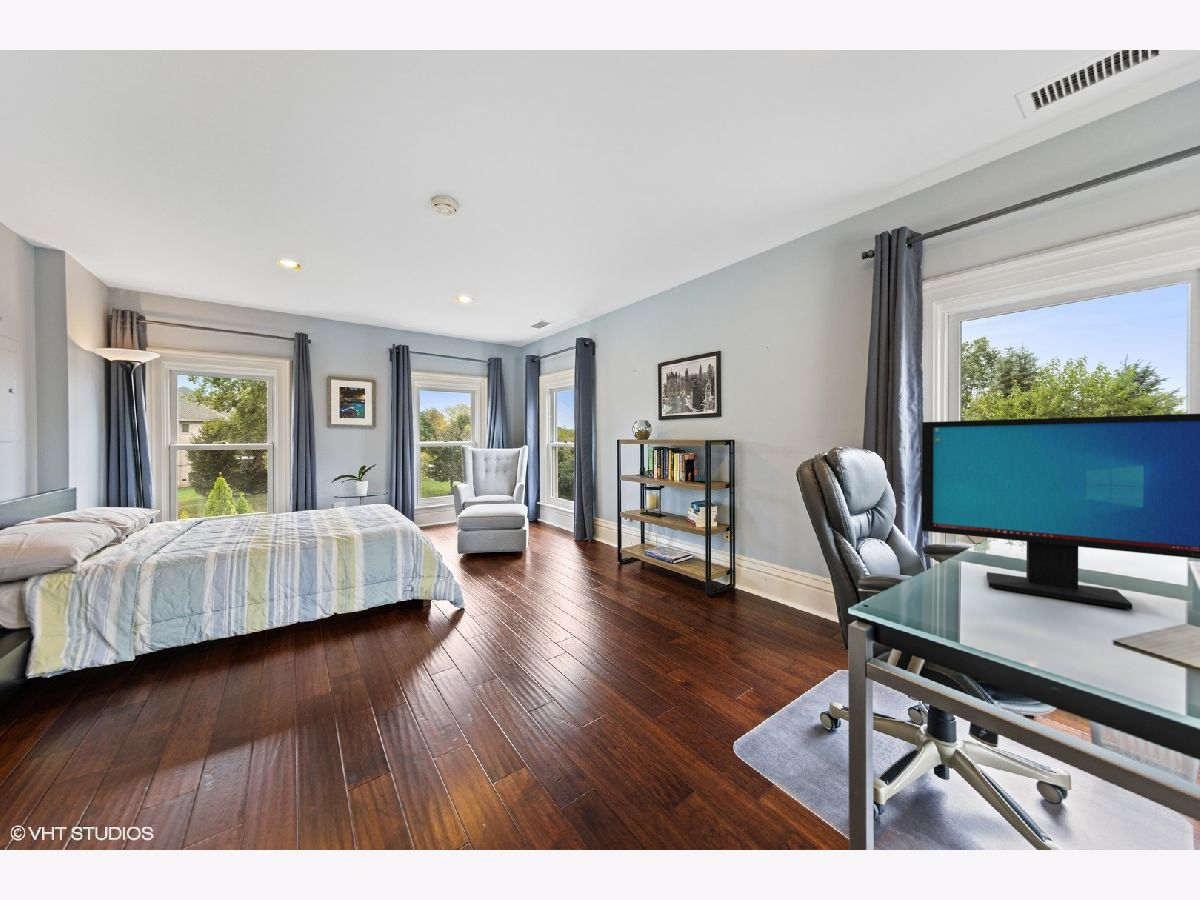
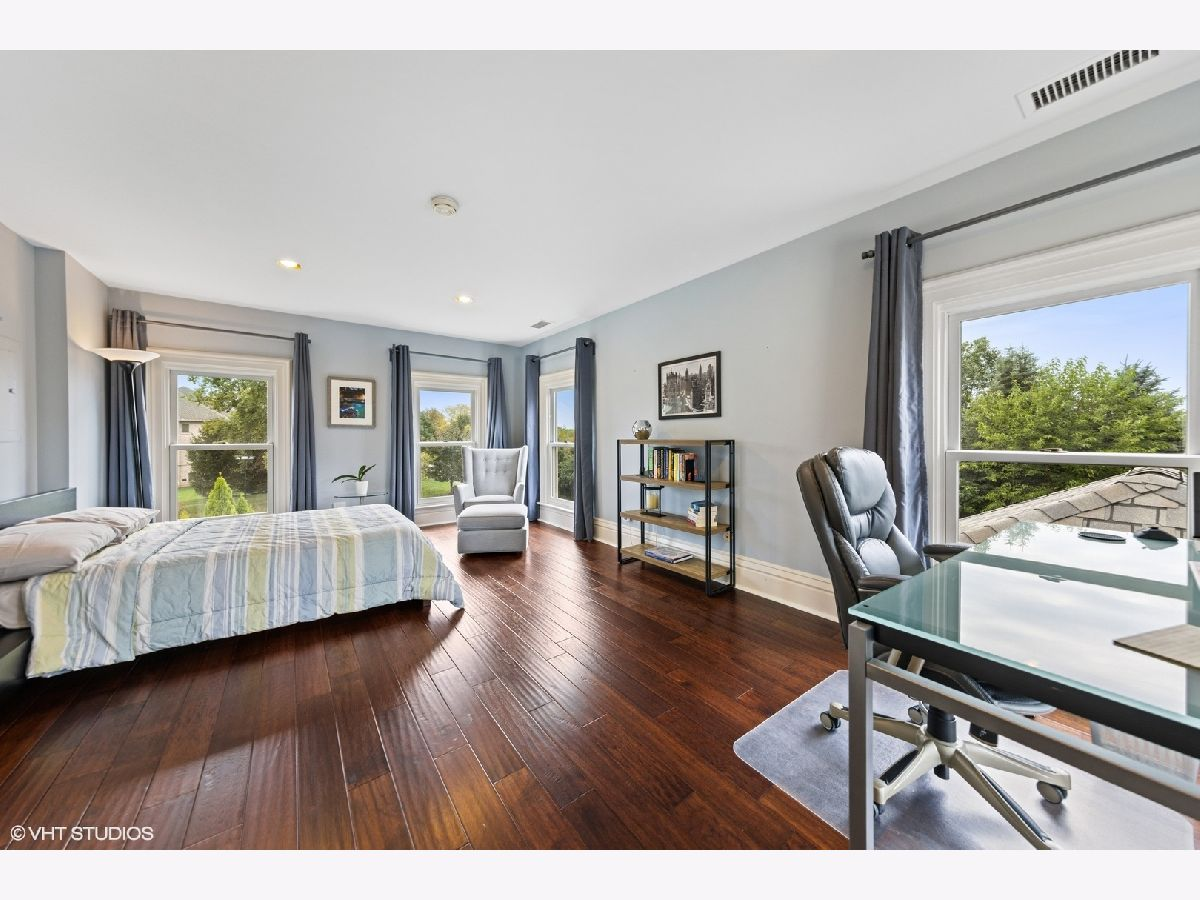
- computer monitor (1050, 504)
